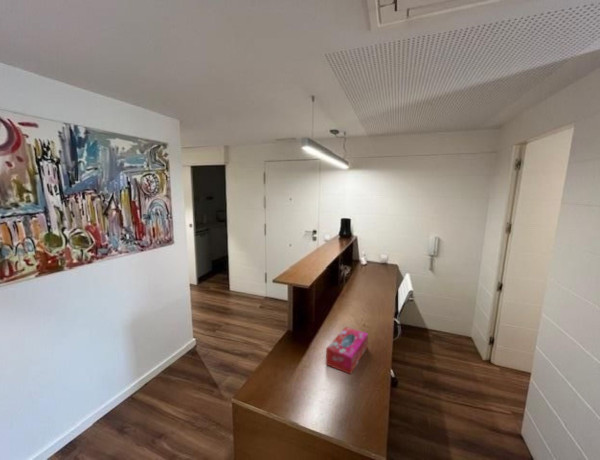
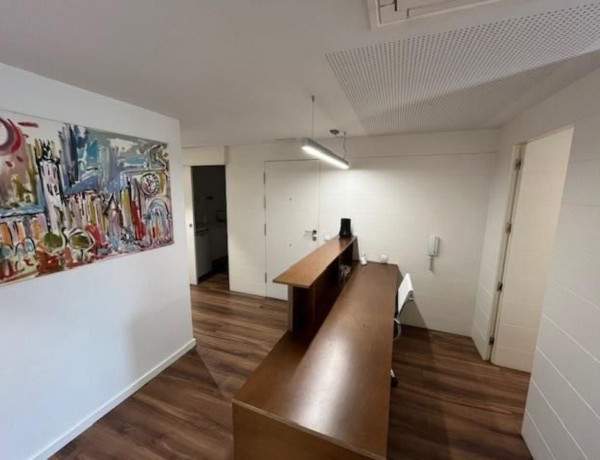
- tissue box (347, 348)
